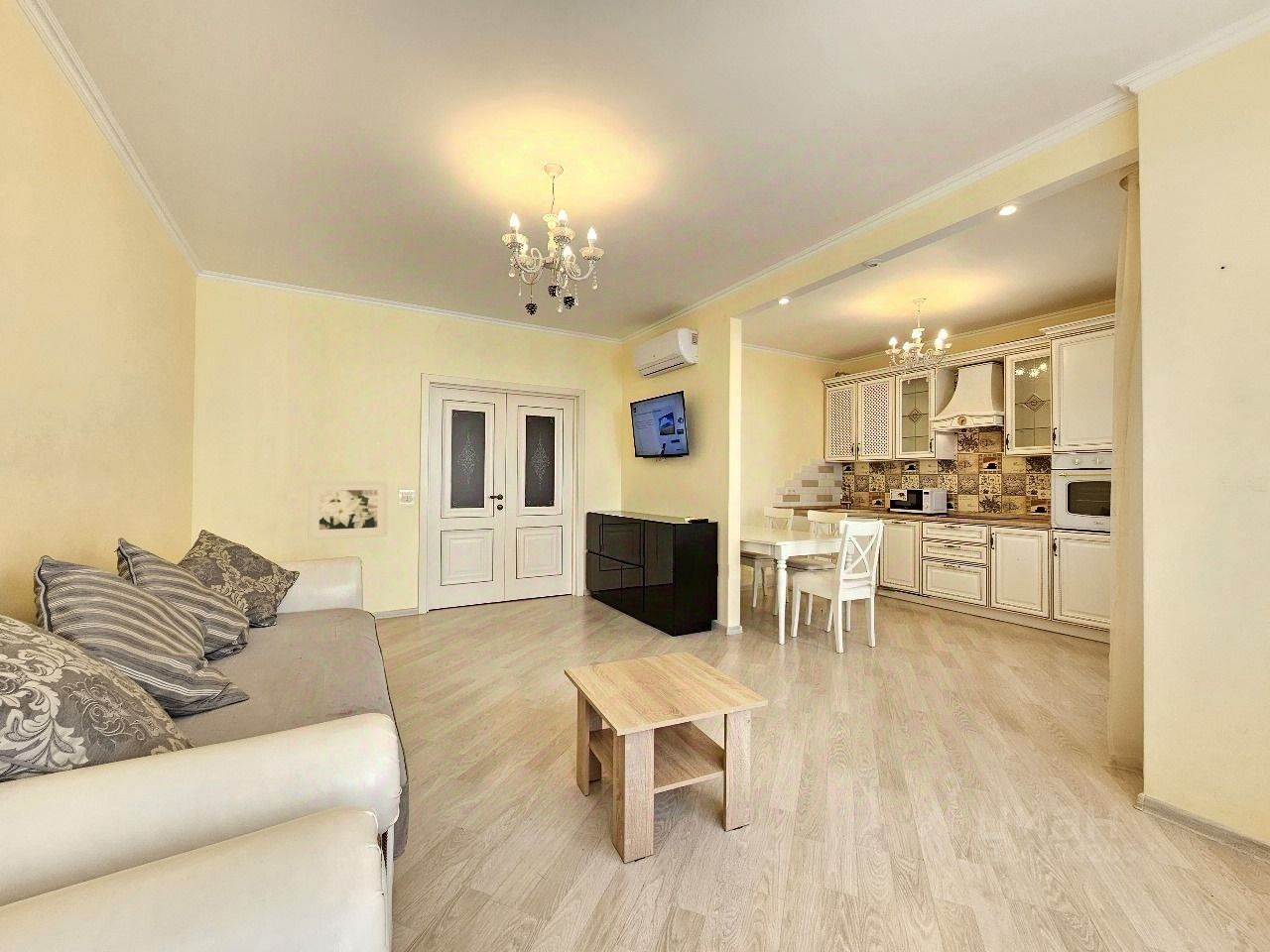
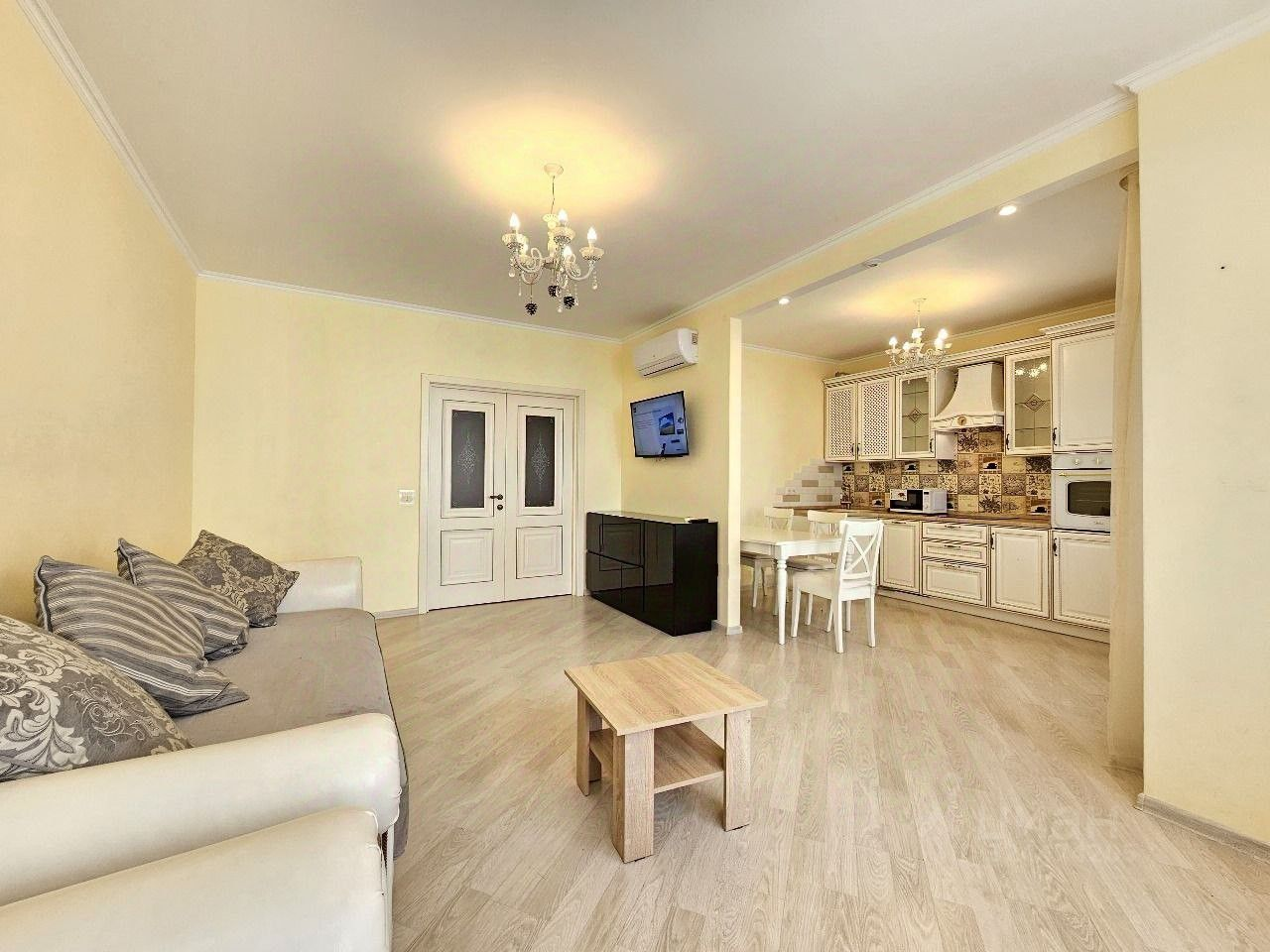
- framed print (348, 509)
